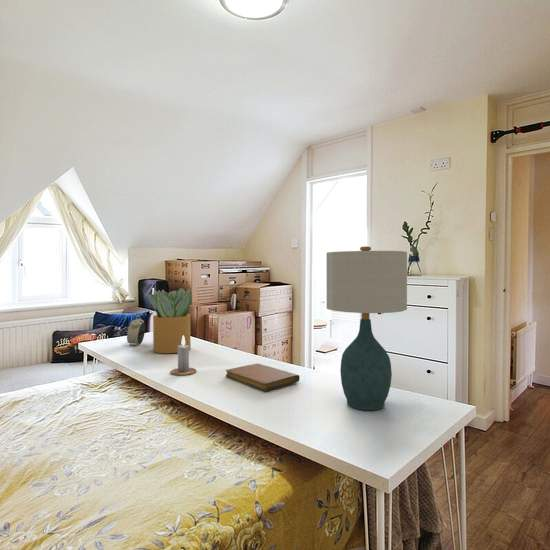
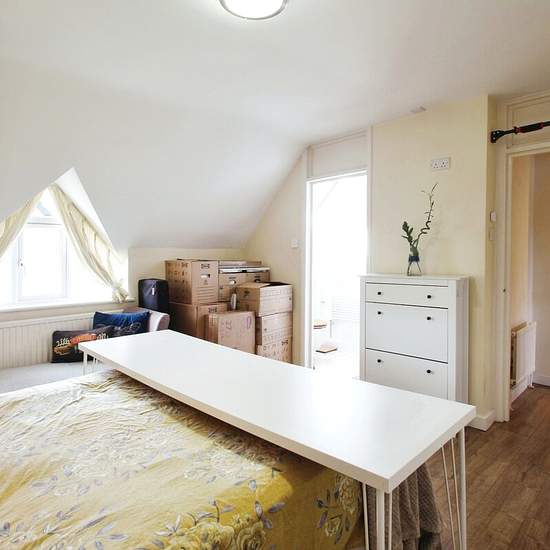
- notebook (261, 375)
- alarm clock (136, 329)
- table lamp (365, 325)
- candle (183, 353)
- potted plant (169, 319)
